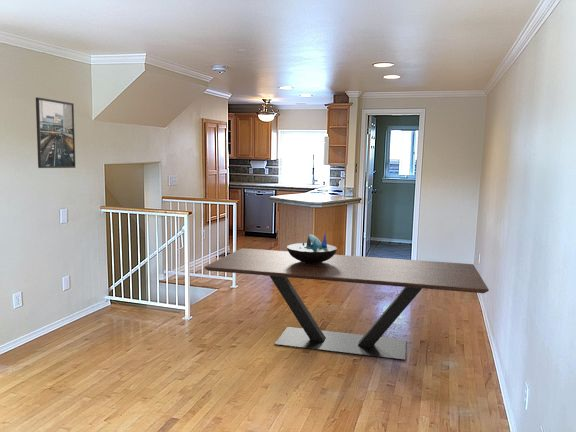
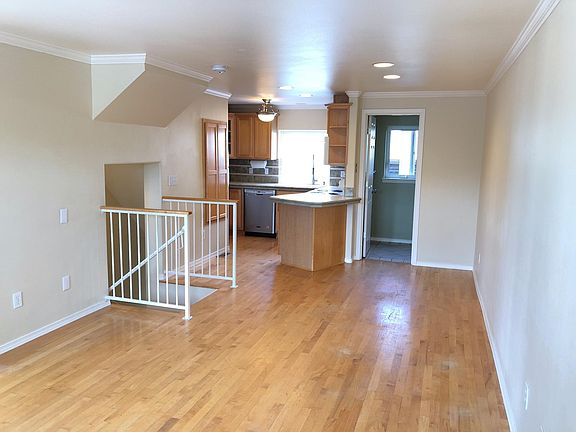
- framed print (56, 134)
- dining table (342, 281)
- decorative bowl (311, 247)
